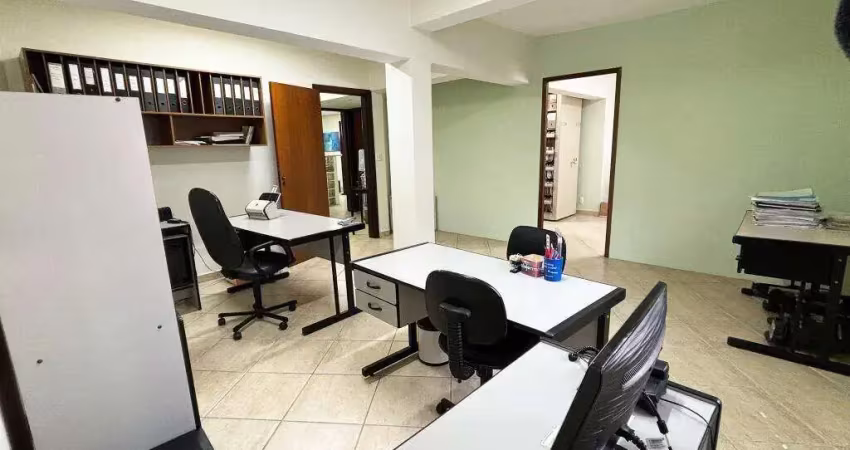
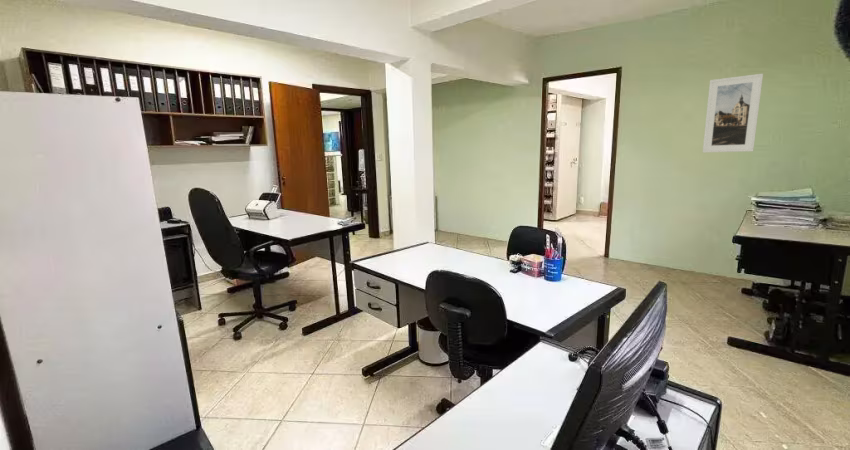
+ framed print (731, 115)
